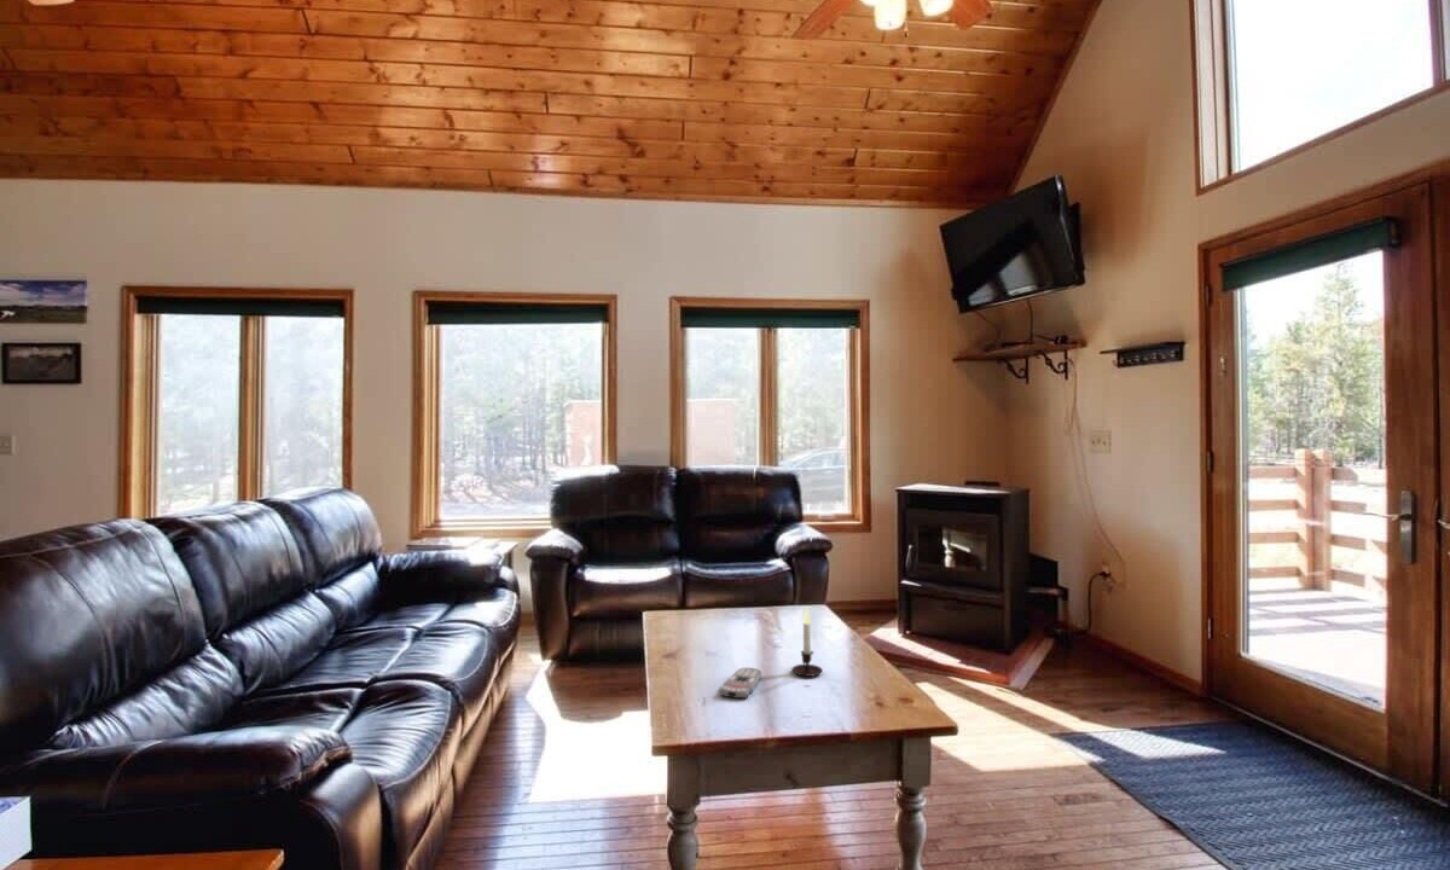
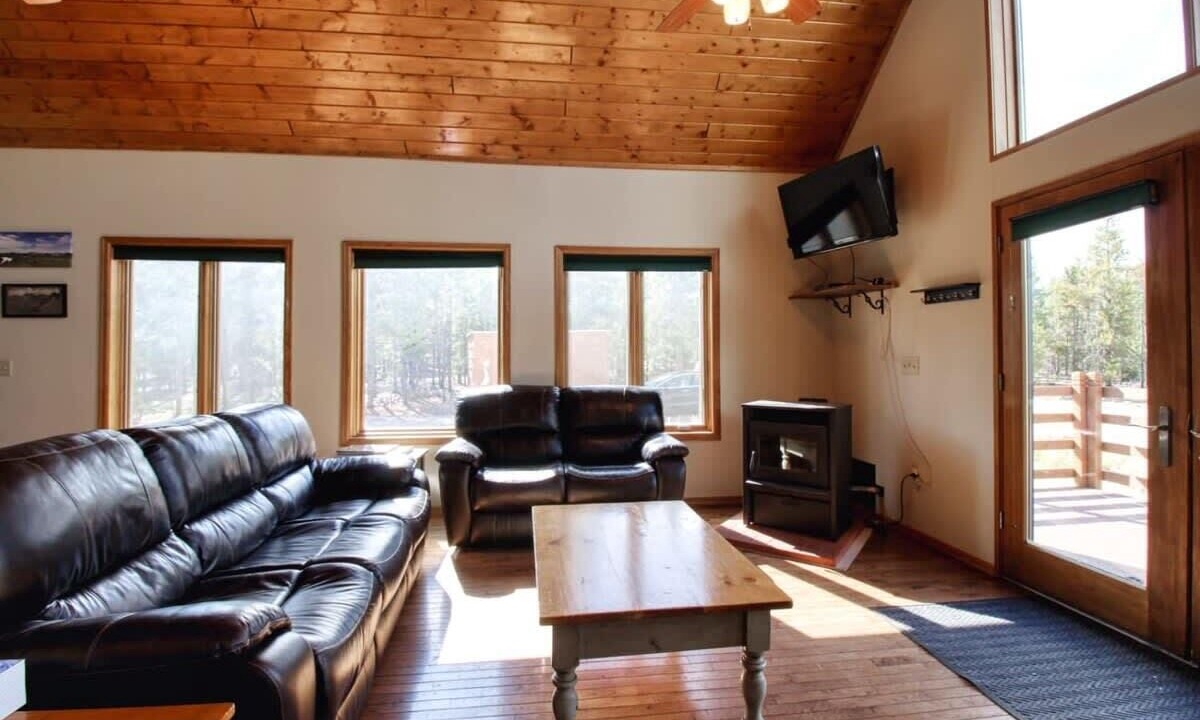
- remote control (742, 682)
- candle (806, 638)
